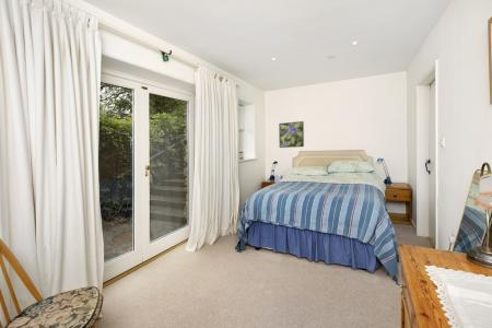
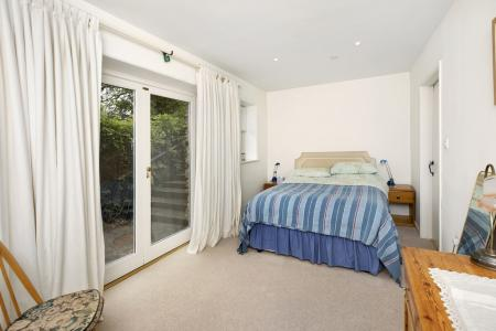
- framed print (291, 134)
